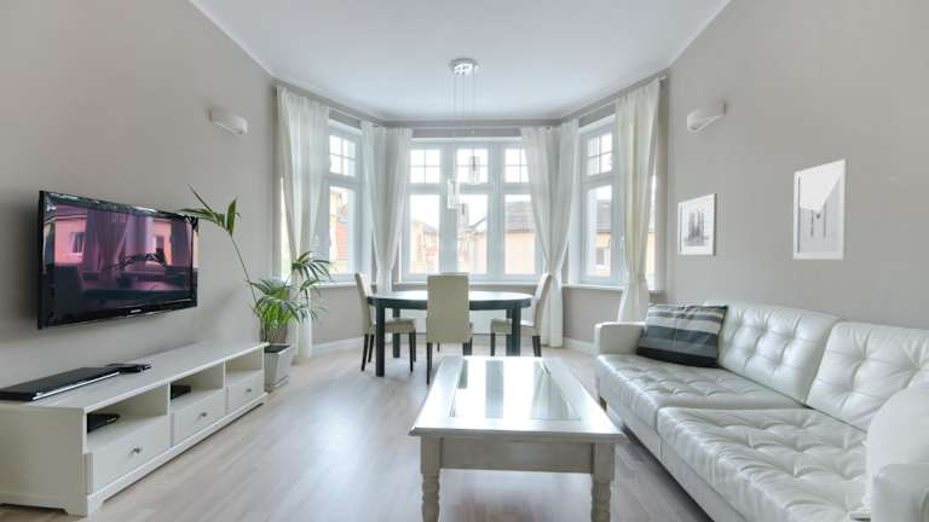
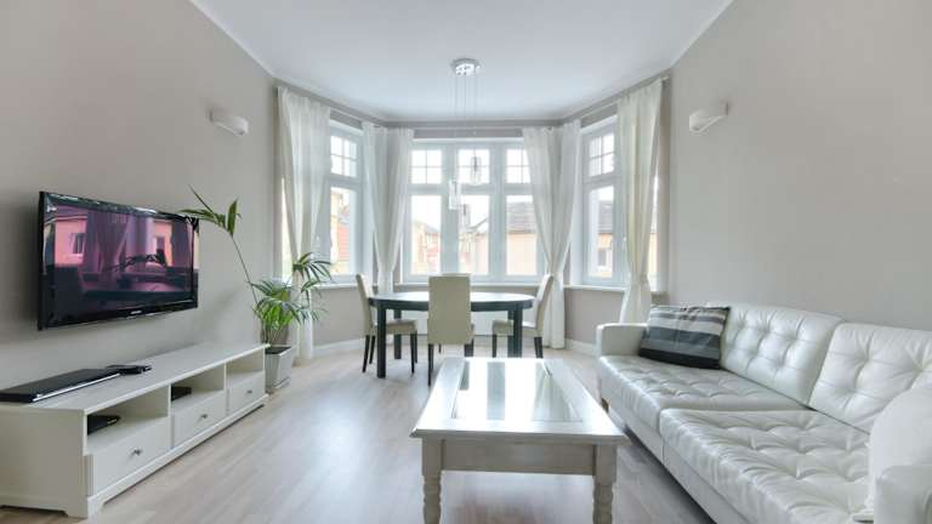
- wall art (818, 213)
- wall art (696, 227)
